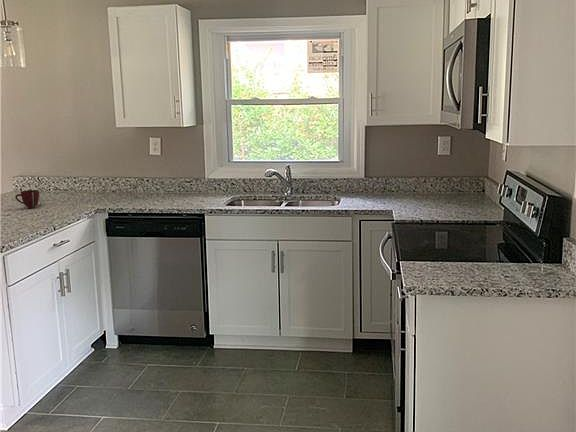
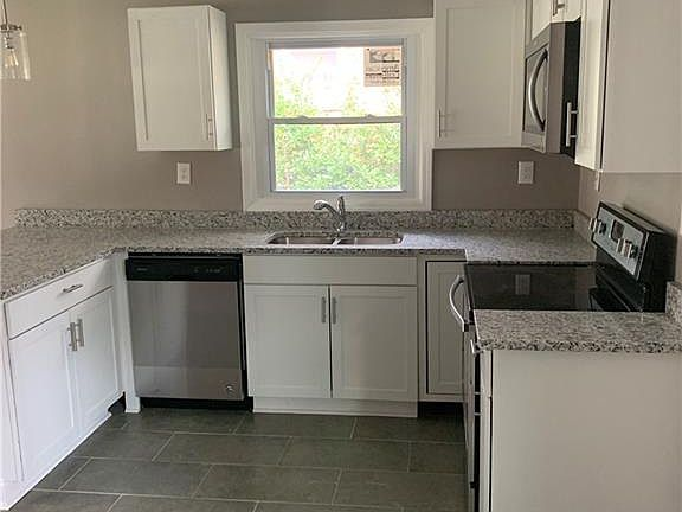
- mug (27, 199)
